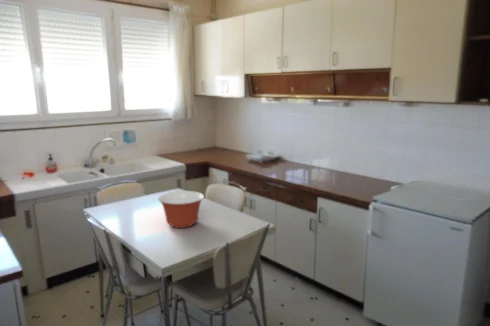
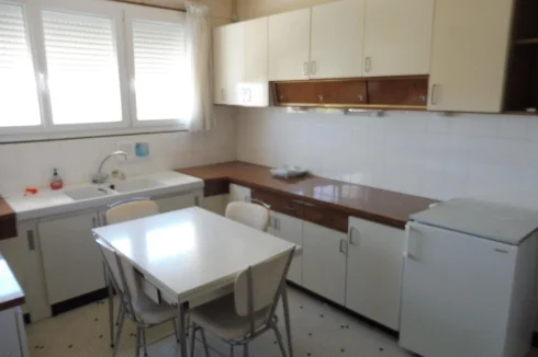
- mixing bowl (181, 210)
